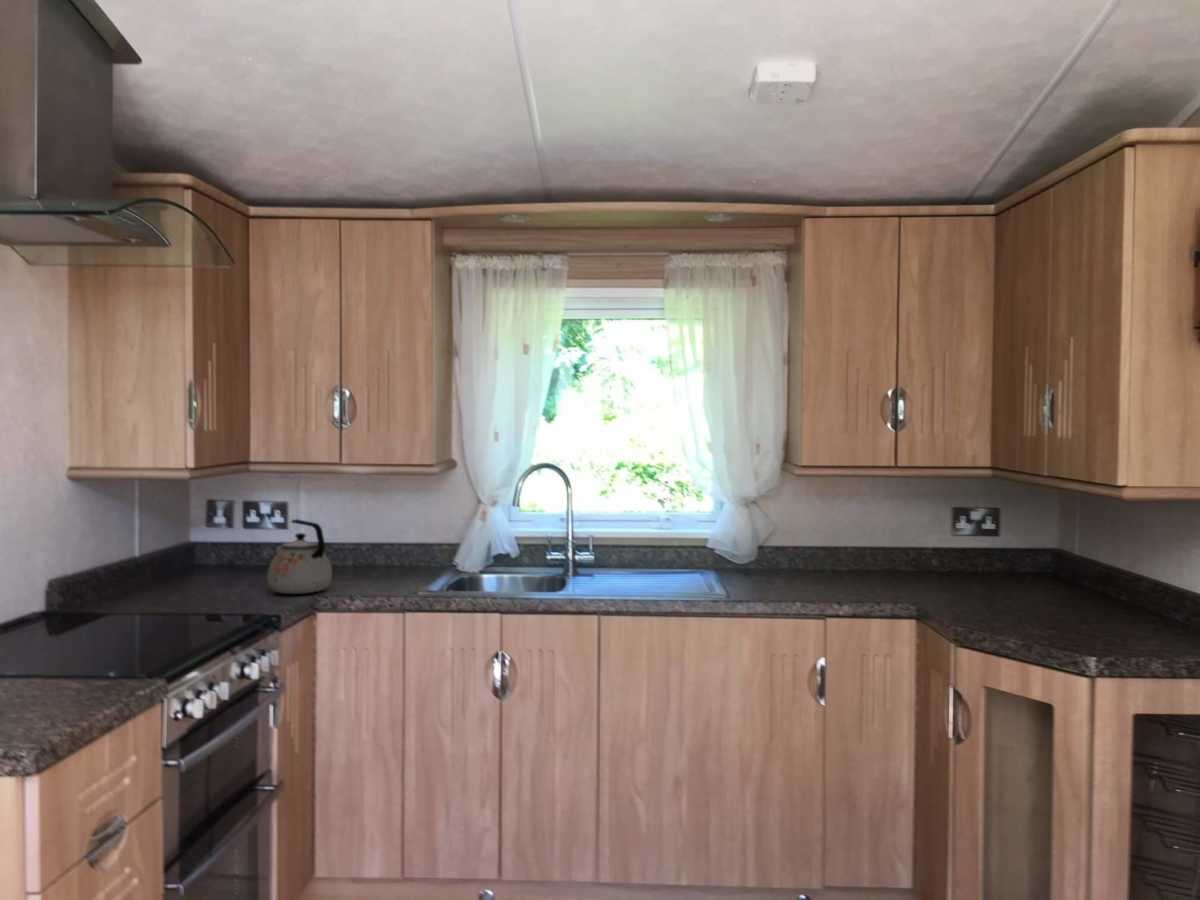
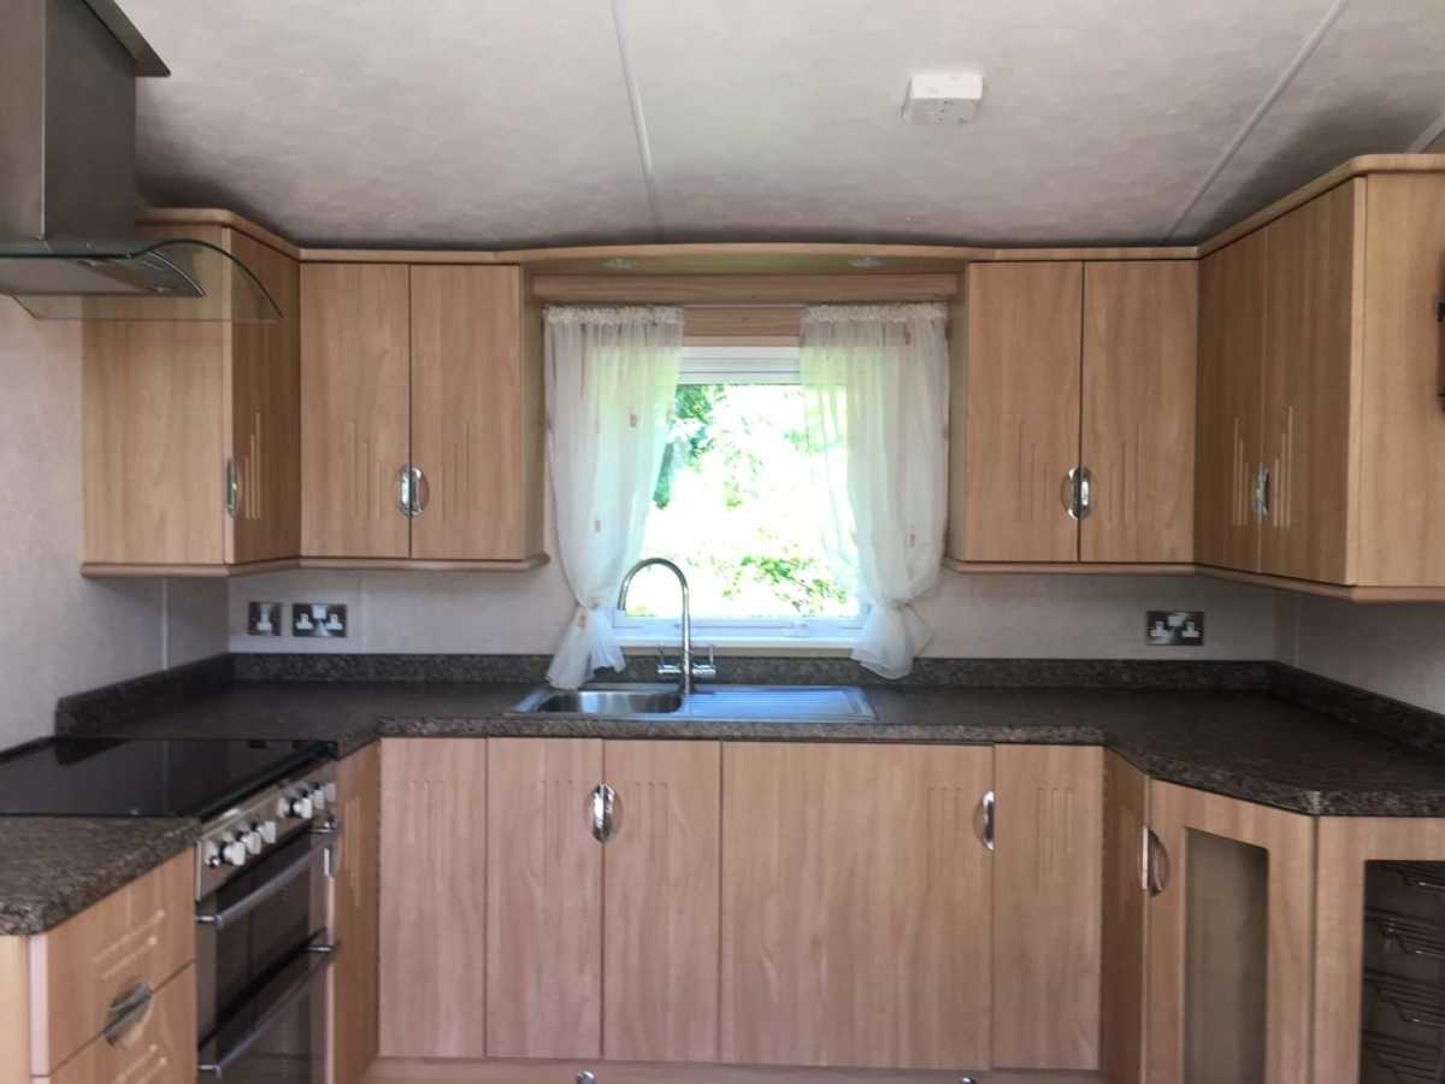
- kettle (299, 555)
